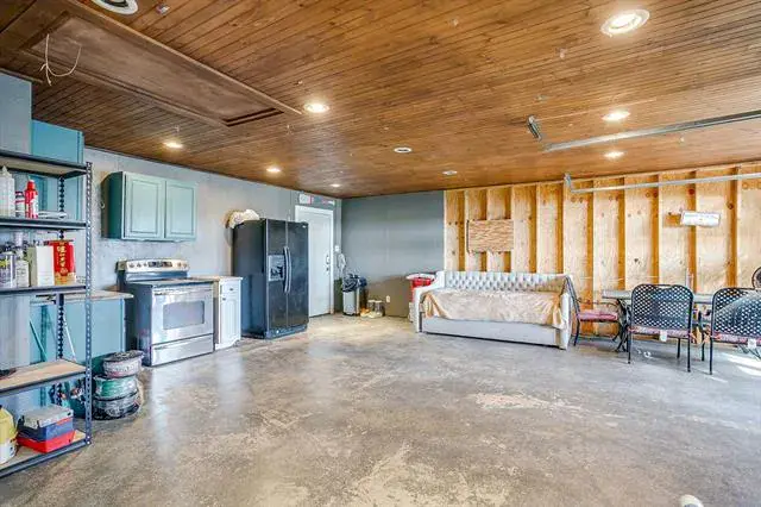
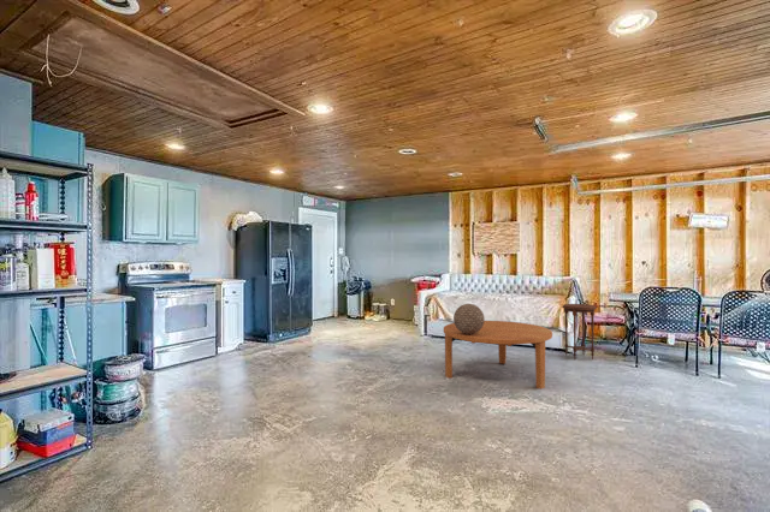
+ coffee table (499, 351)
+ decorative sphere (468, 318)
+ side table (575, 331)
